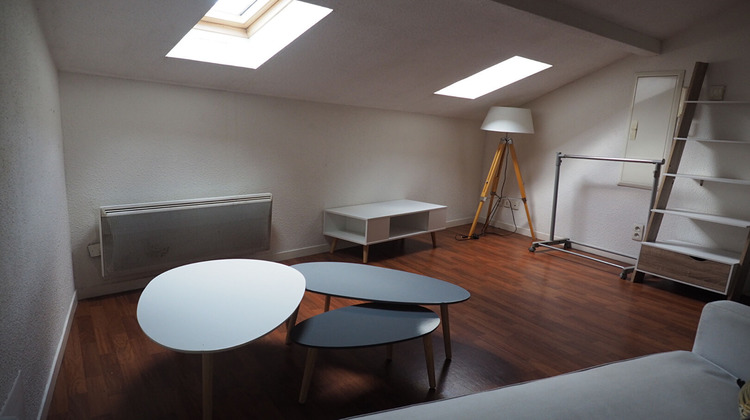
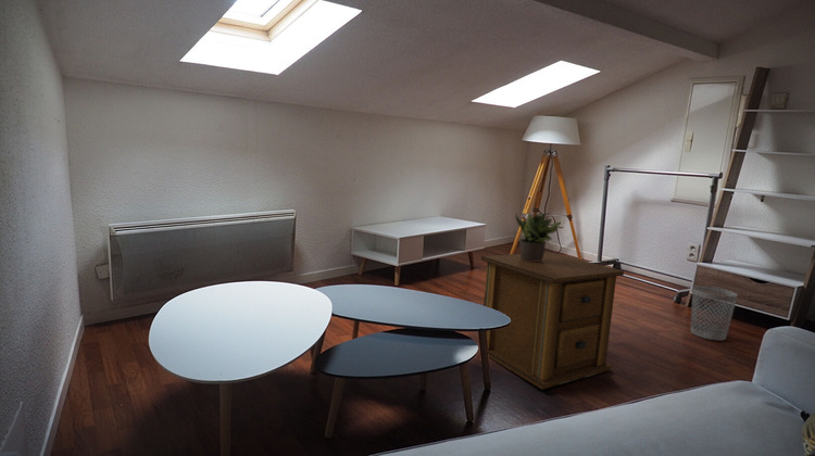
+ side table (544, 312)
+ wastebasket (711, 313)
+ potted plant (535, 235)
